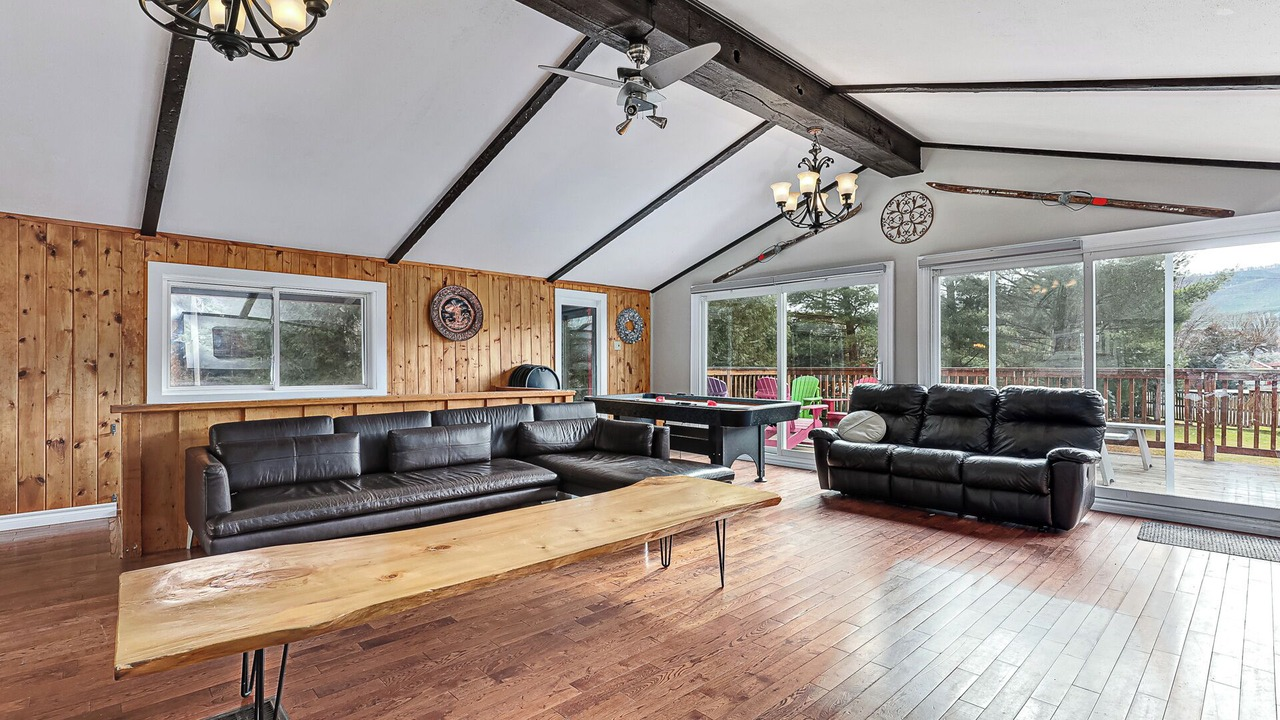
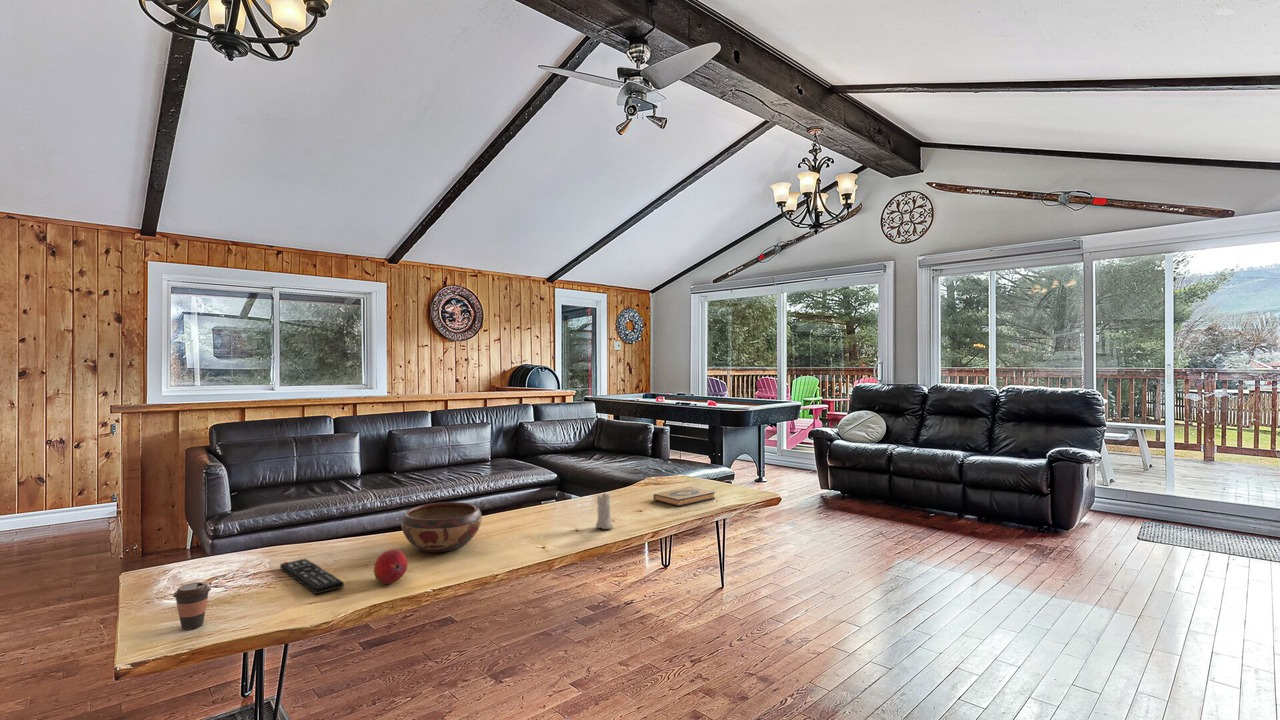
+ decorative bowl (442, 528)
+ remote control (310, 574)
+ coffee cup (192, 606)
+ fruit (389, 565)
+ candle (604, 509)
+ hardback book (684, 496)
